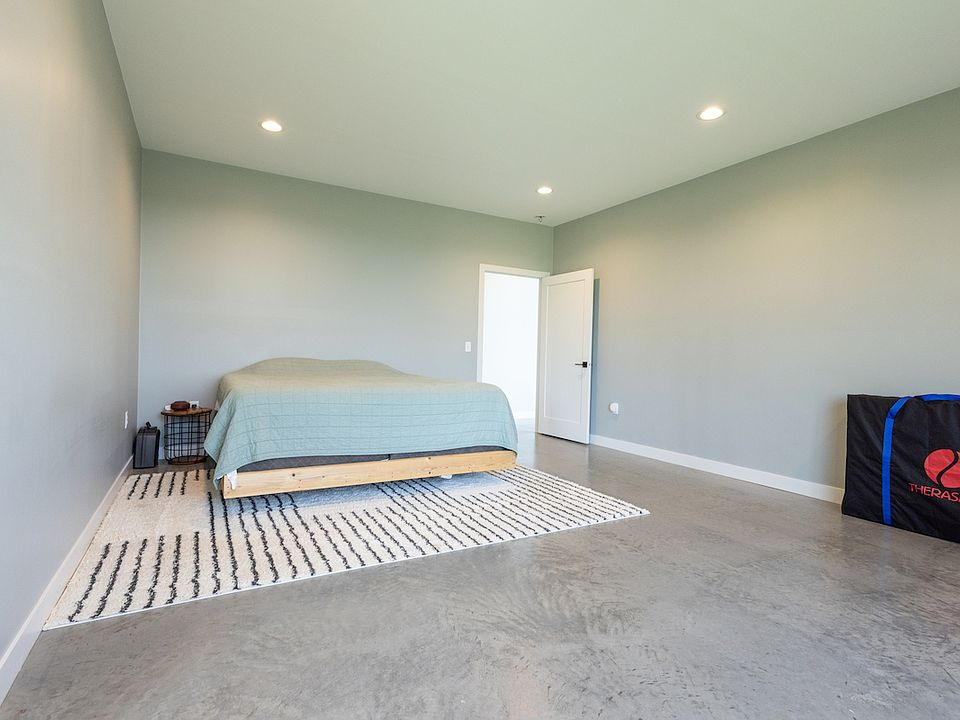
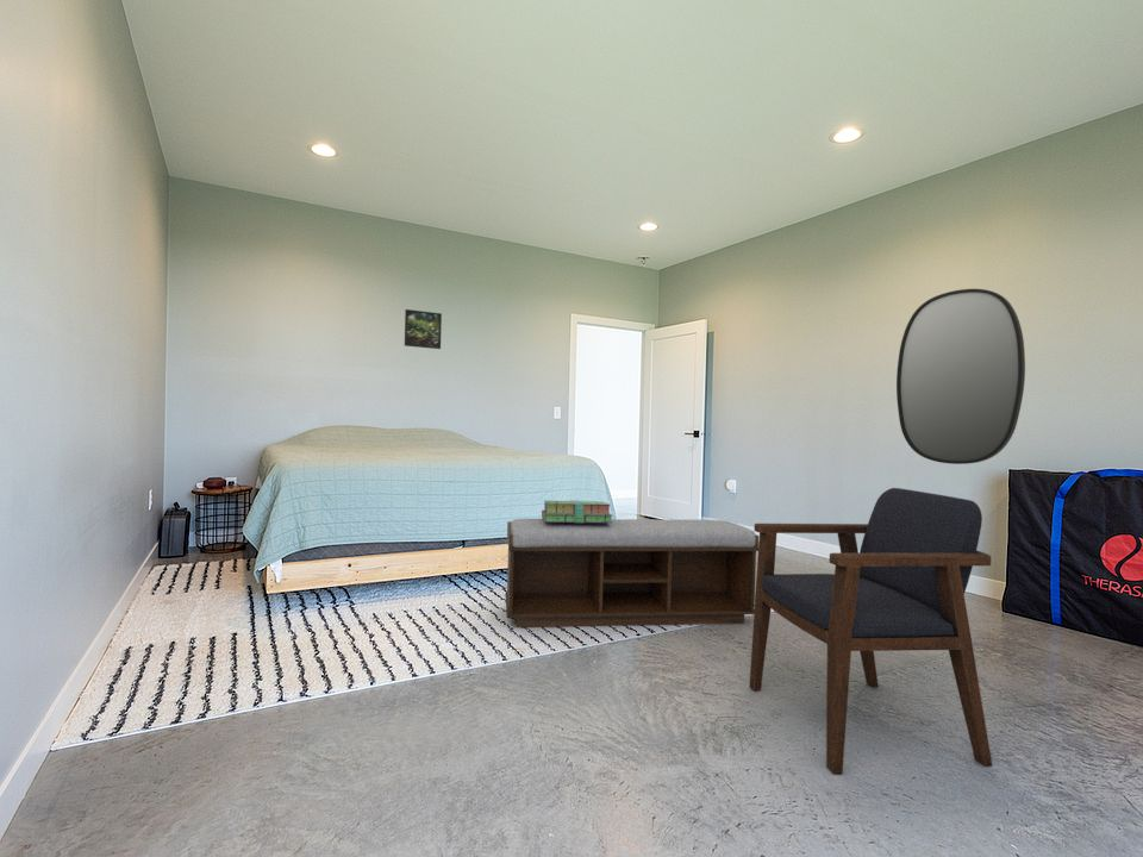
+ bench (627, 568)
+ home mirror (955, 376)
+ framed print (423, 329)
+ armchair (860, 606)
+ stack of books (575, 512)
